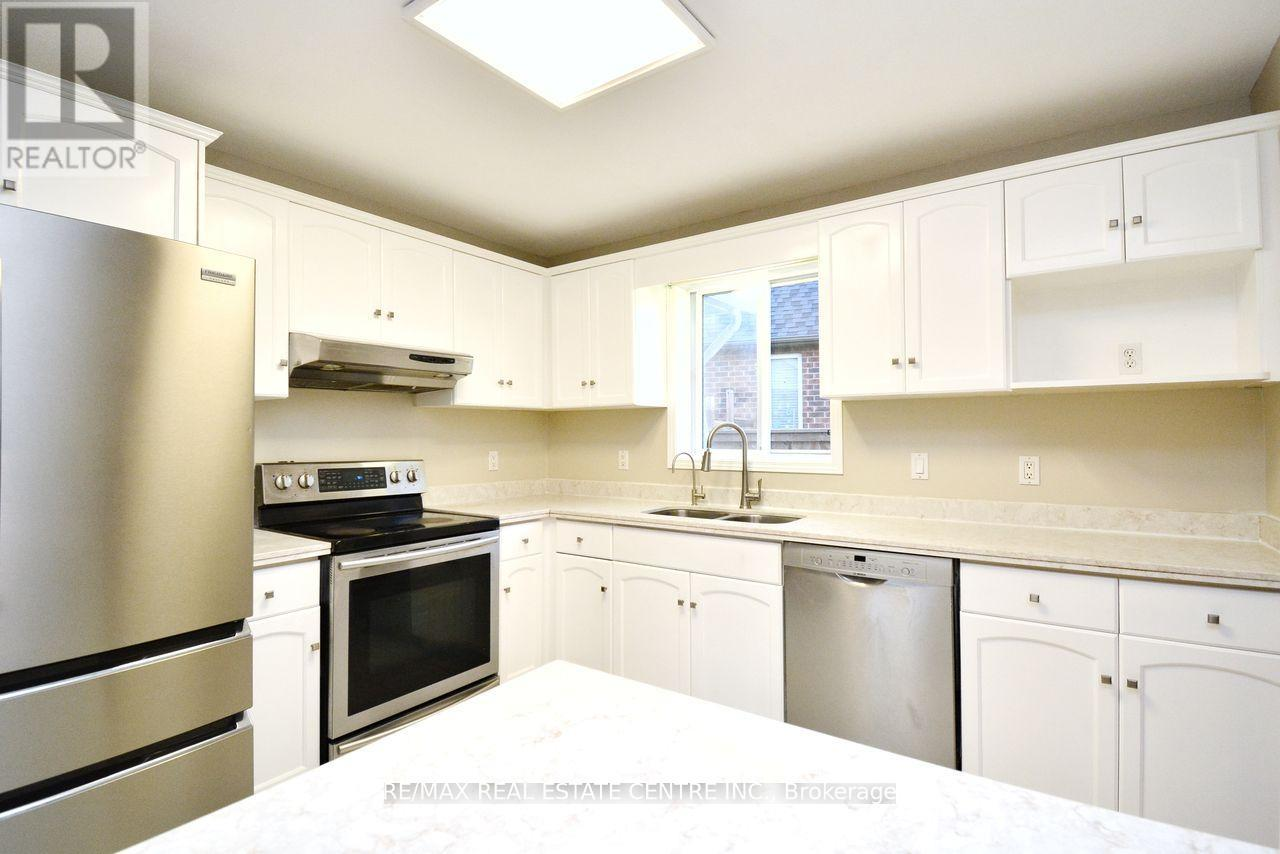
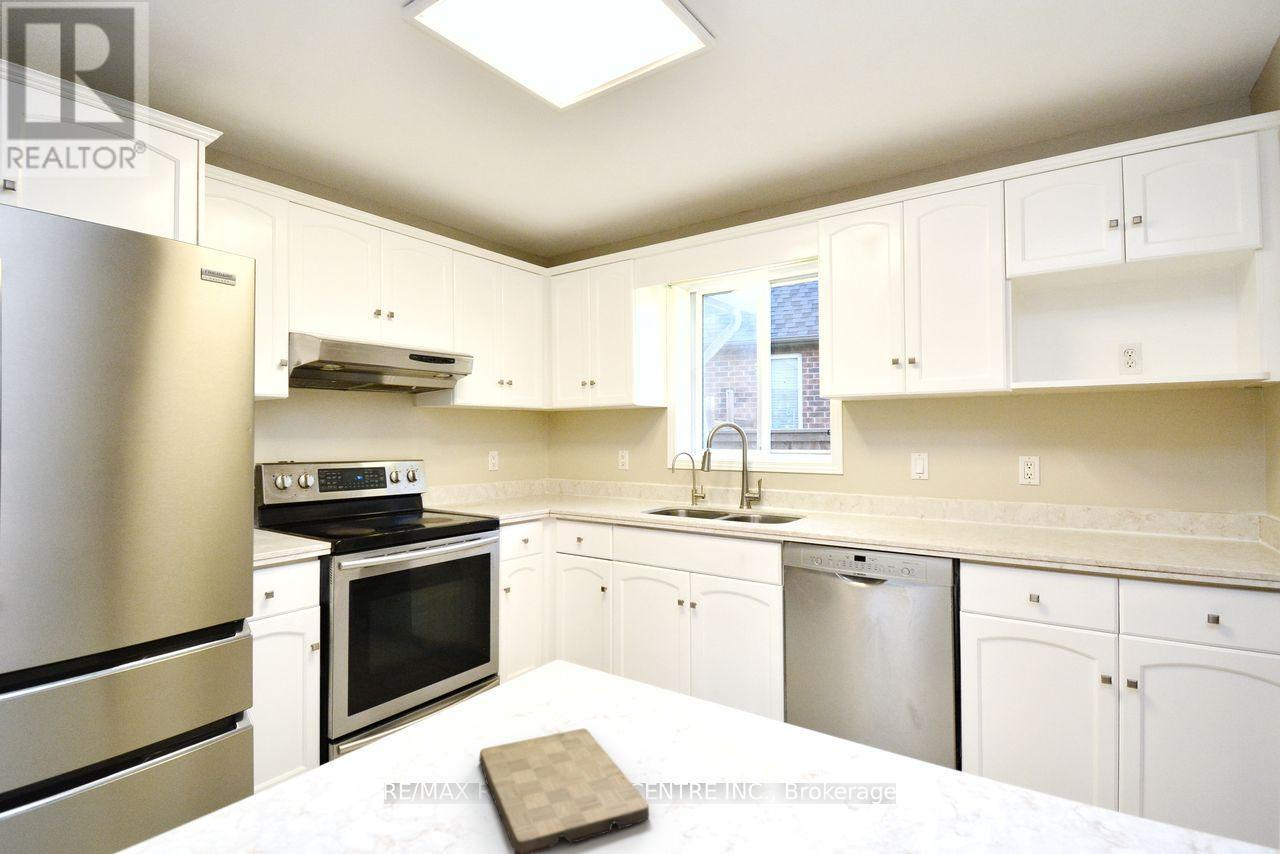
+ cutting board (557, 780)
